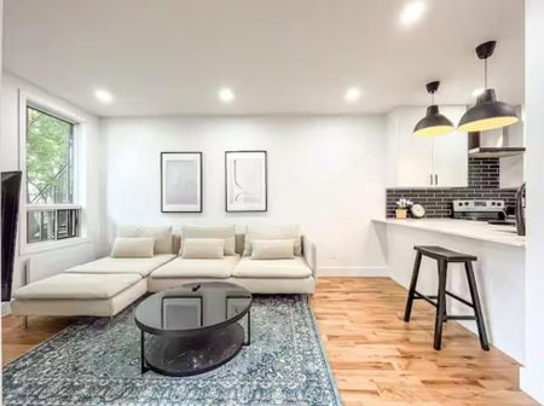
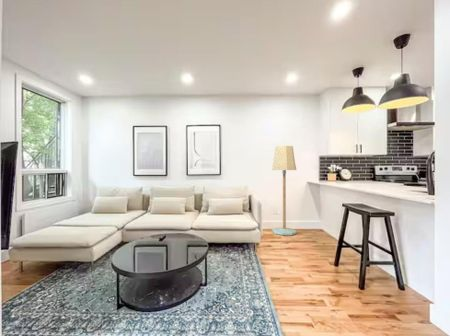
+ floor lamp (284, 189)
